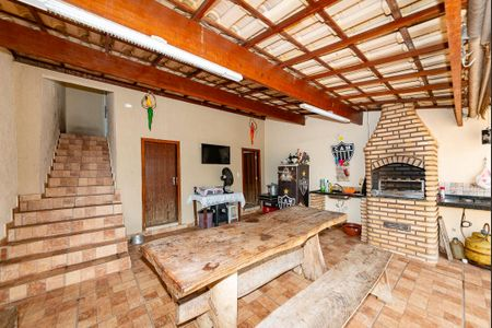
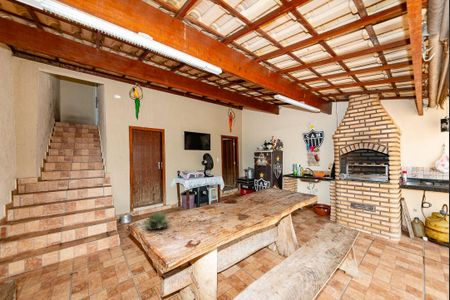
+ succulent plant (156, 219)
